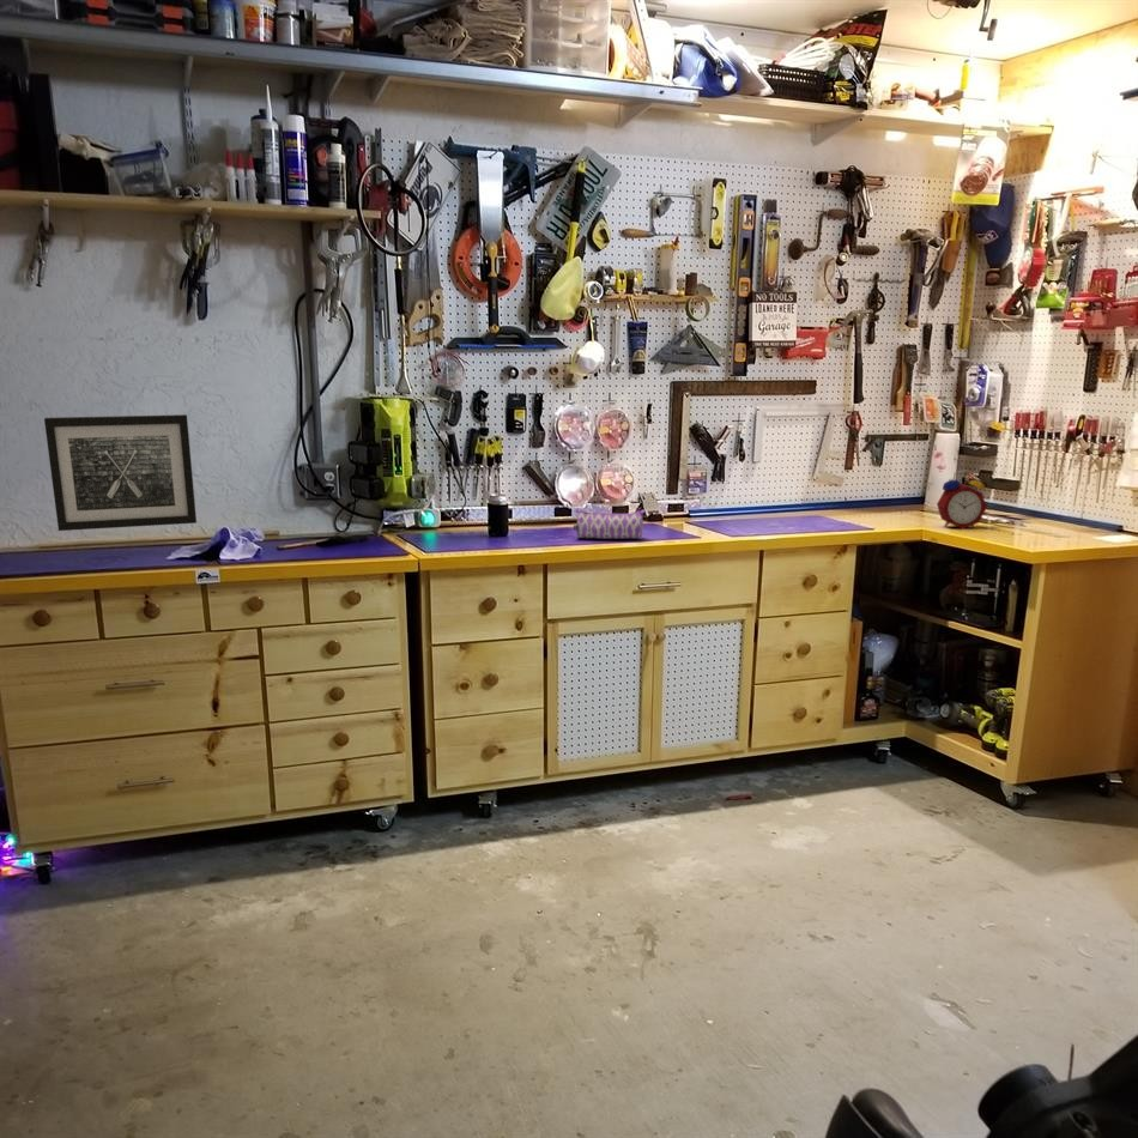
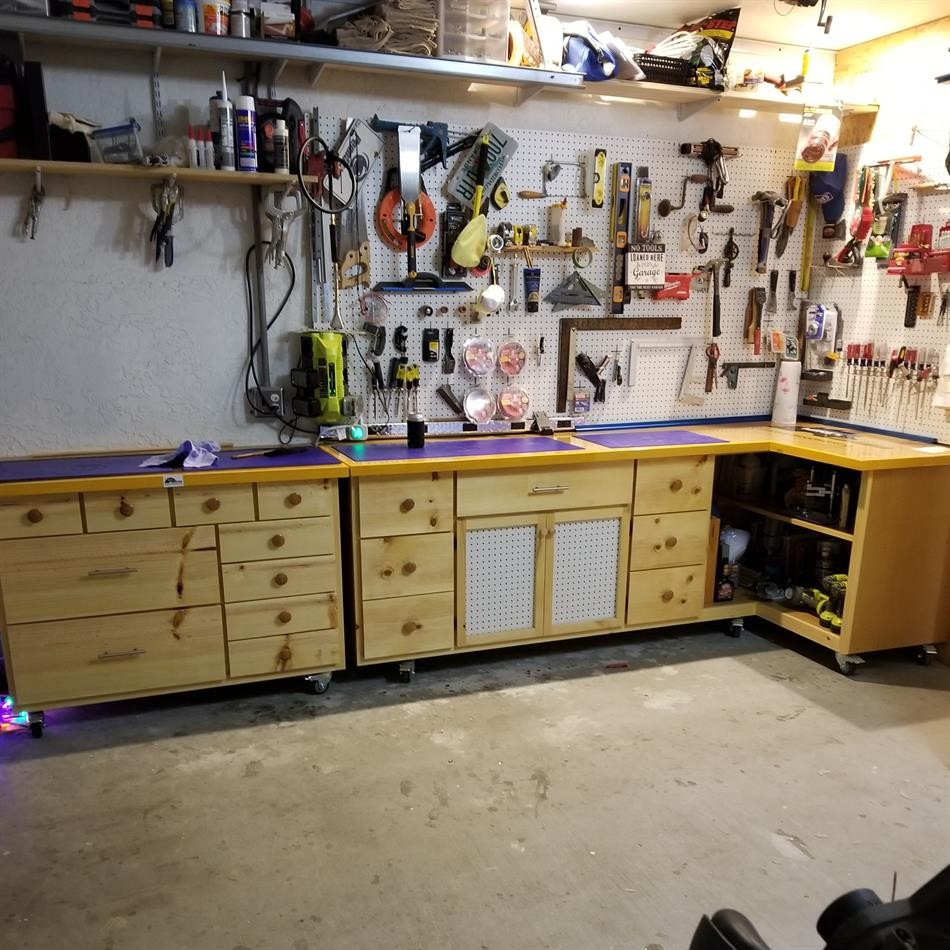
- pencil case (609, 523)
- wall art (123, 472)
- alarm clock (961, 497)
